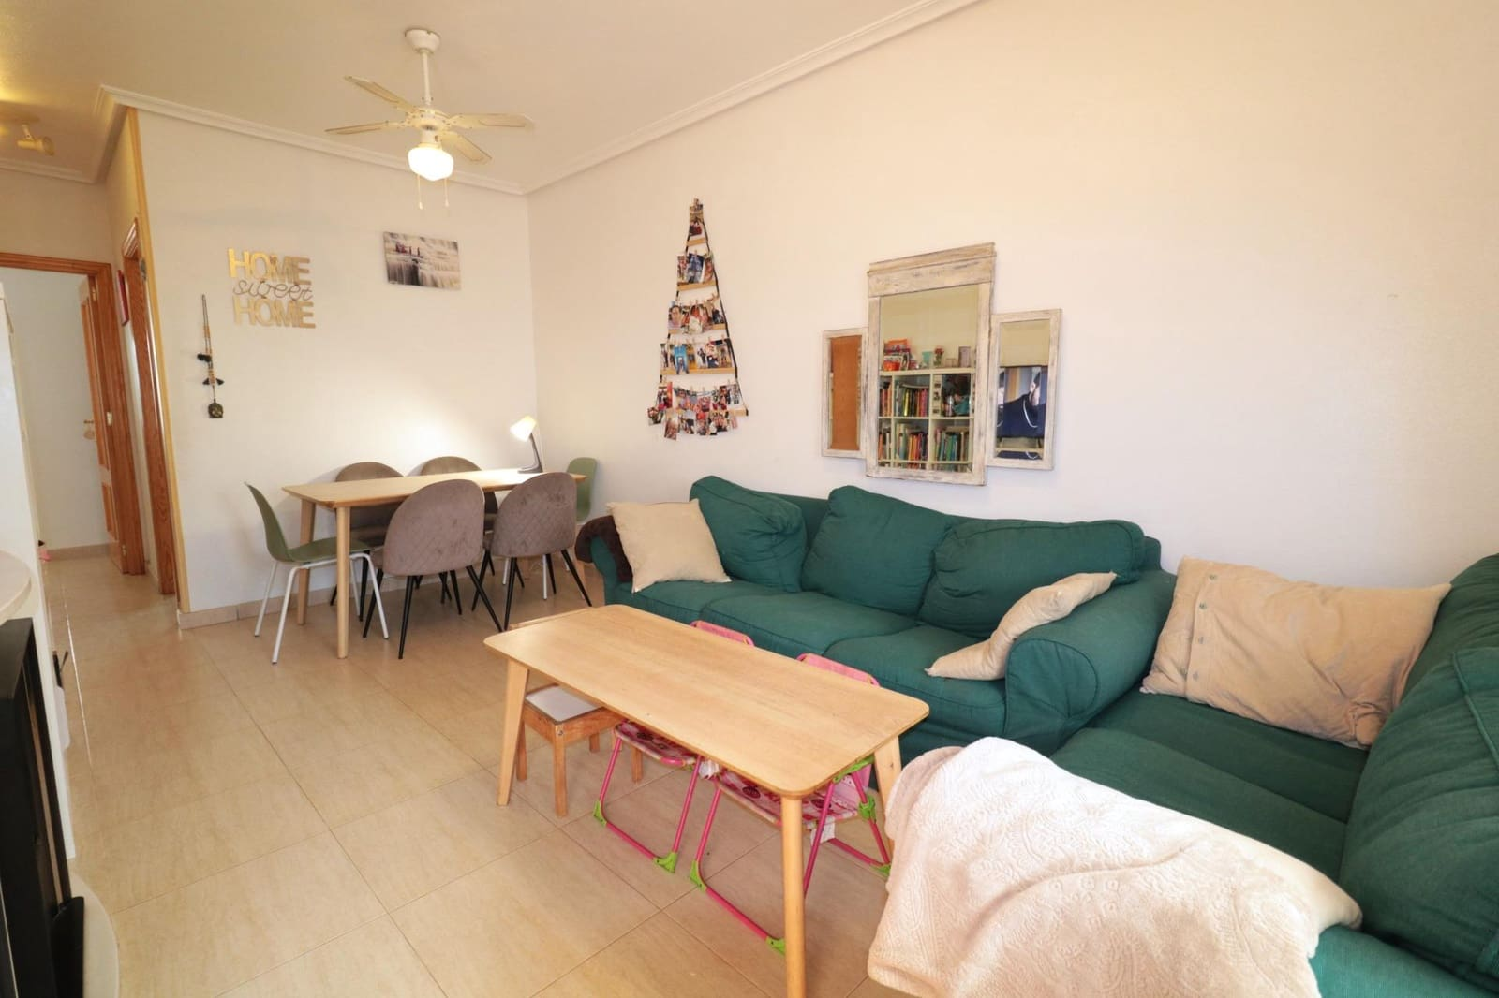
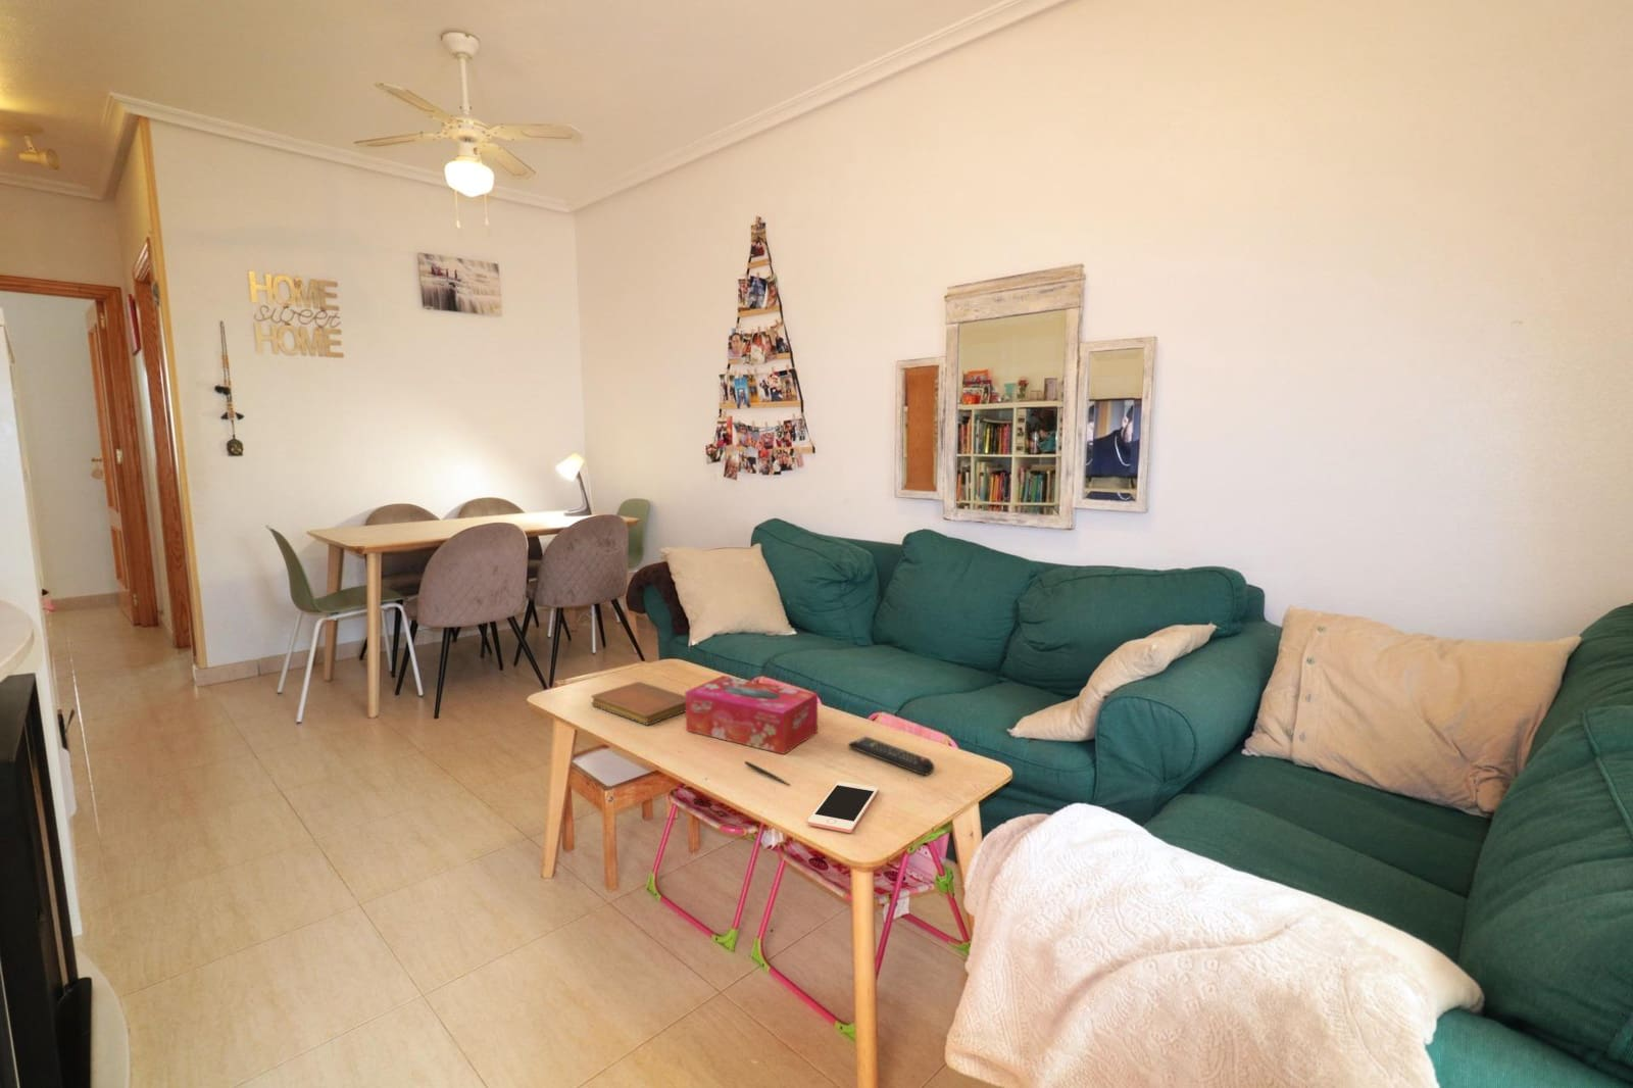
+ cell phone (844, 805)
+ tissue box (752, 712)
+ remote control (889, 754)
+ notebook (643, 701)
+ pen (766, 772)
